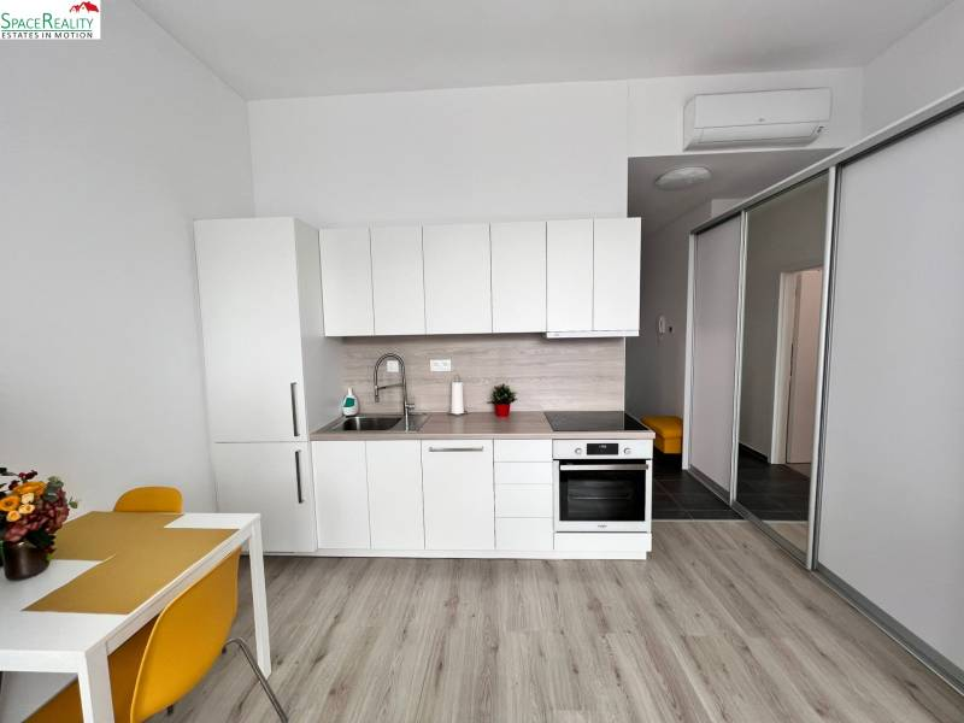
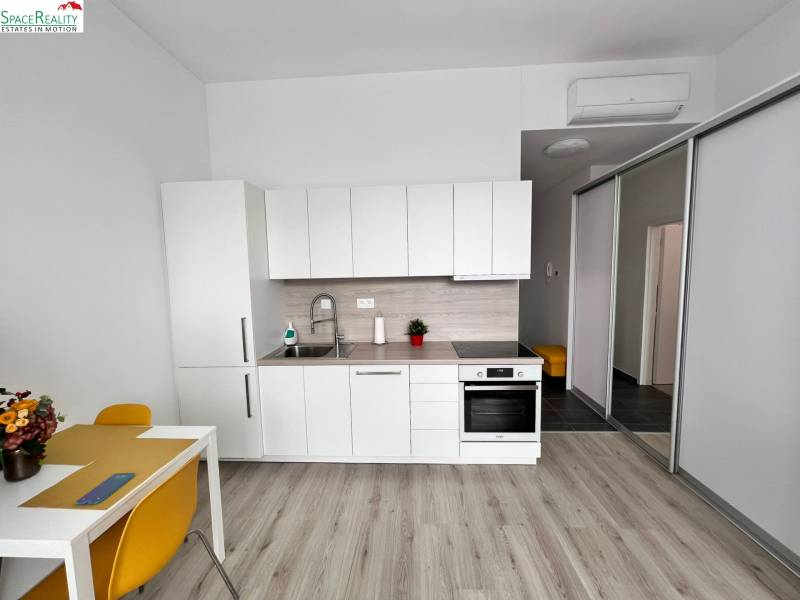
+ smartphone (107, 487)
